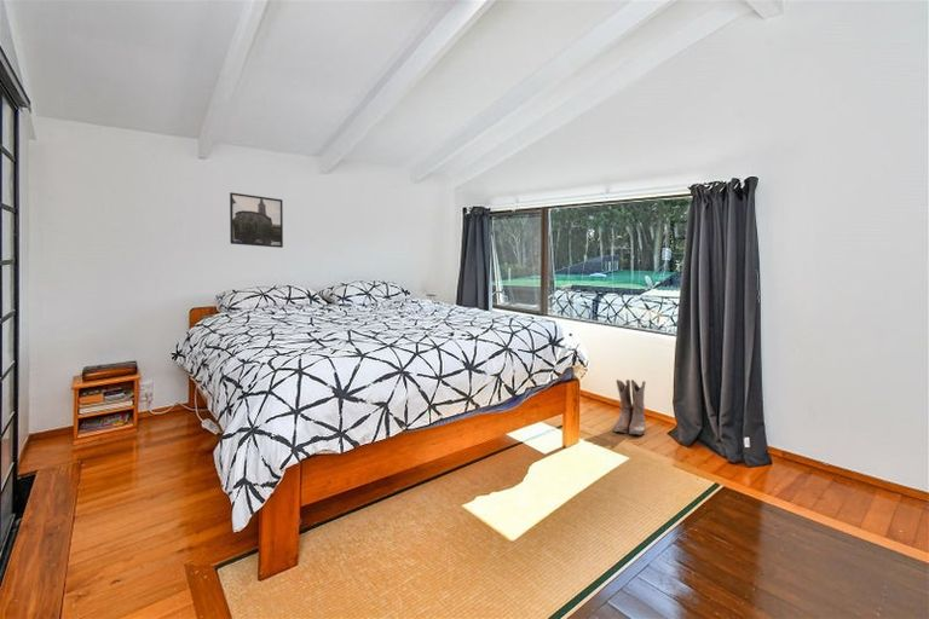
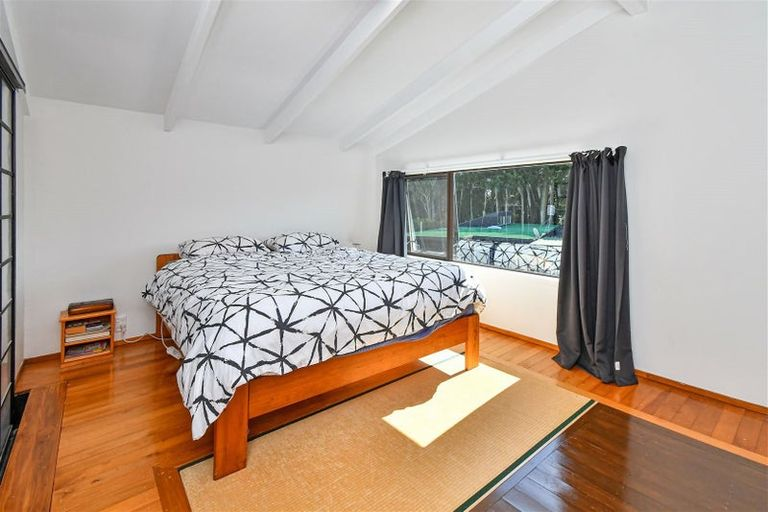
- boots (629, 404)
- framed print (256, 220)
